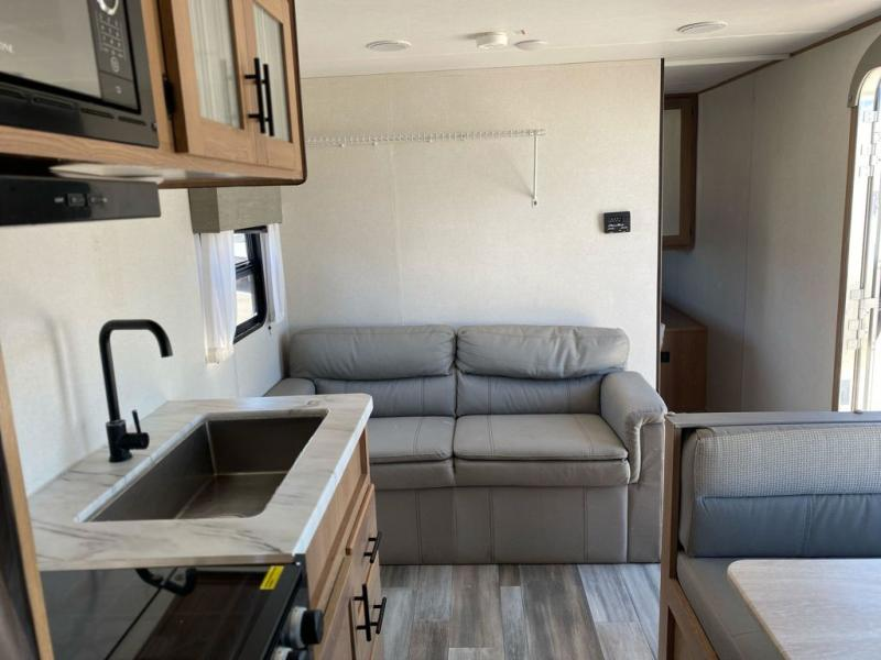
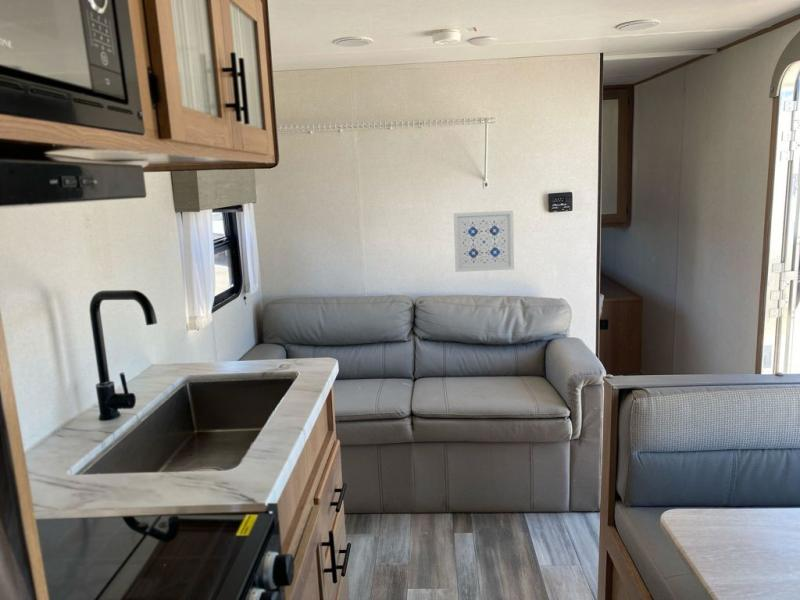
+ wall art (483, 241)
